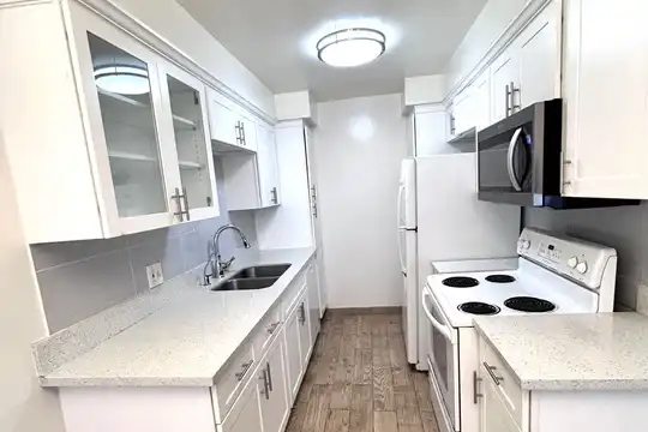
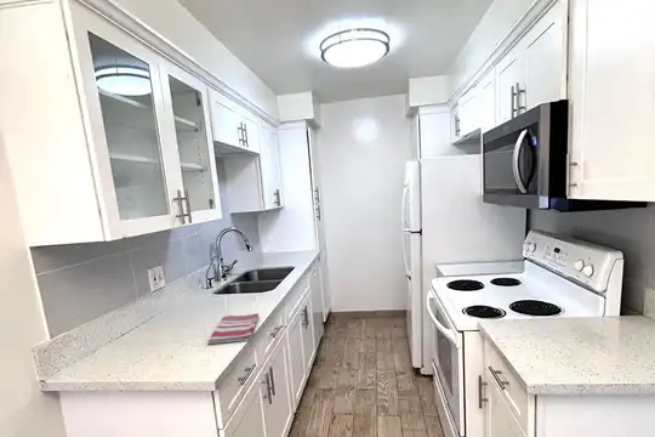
+ dish towel (235, 327)
